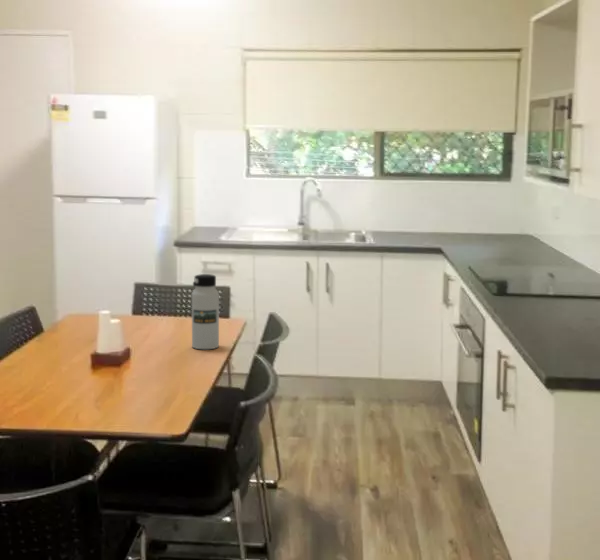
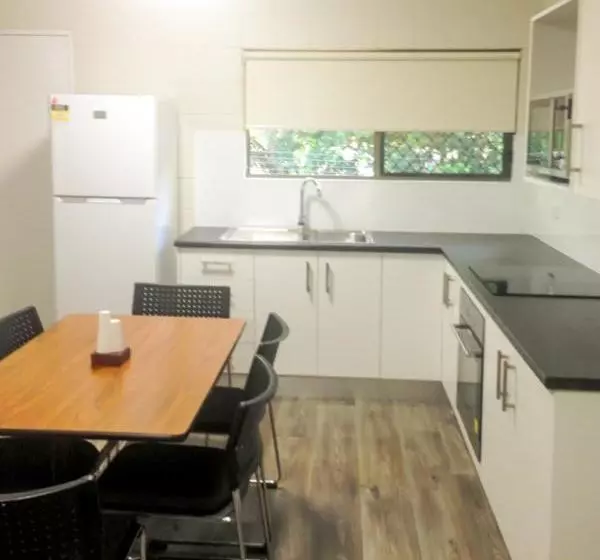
- water bottle (205, 311)
